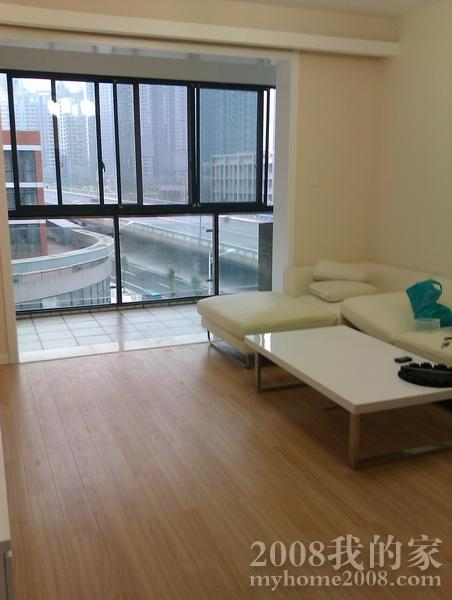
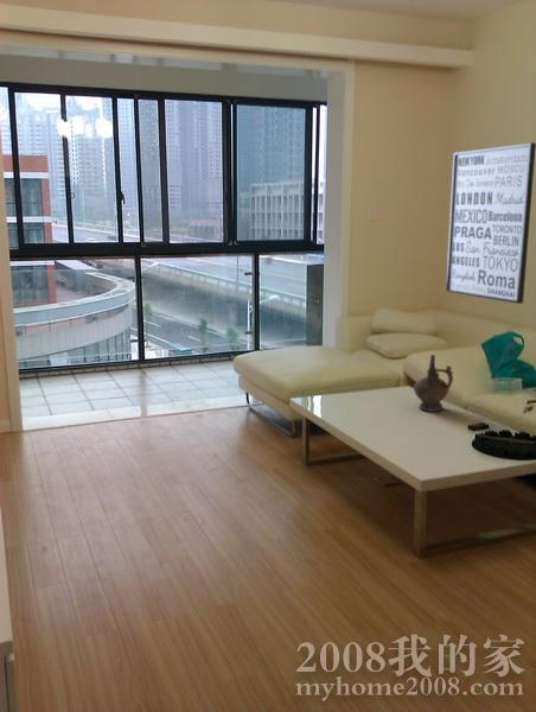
+ ceremonial vessel (433, 382)
+ wall art (486, 224)
